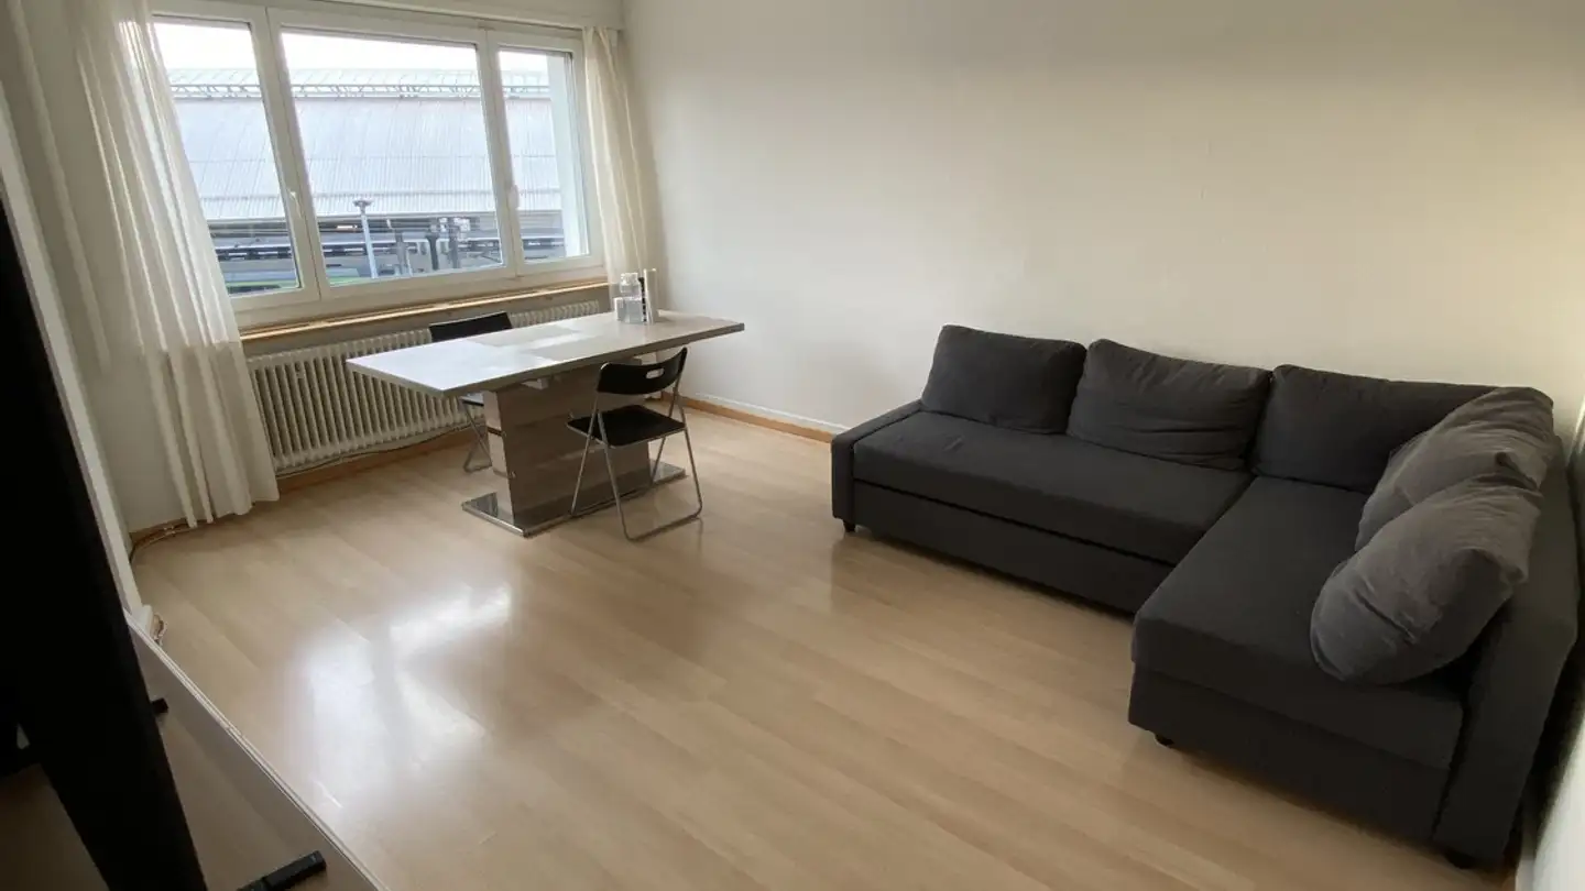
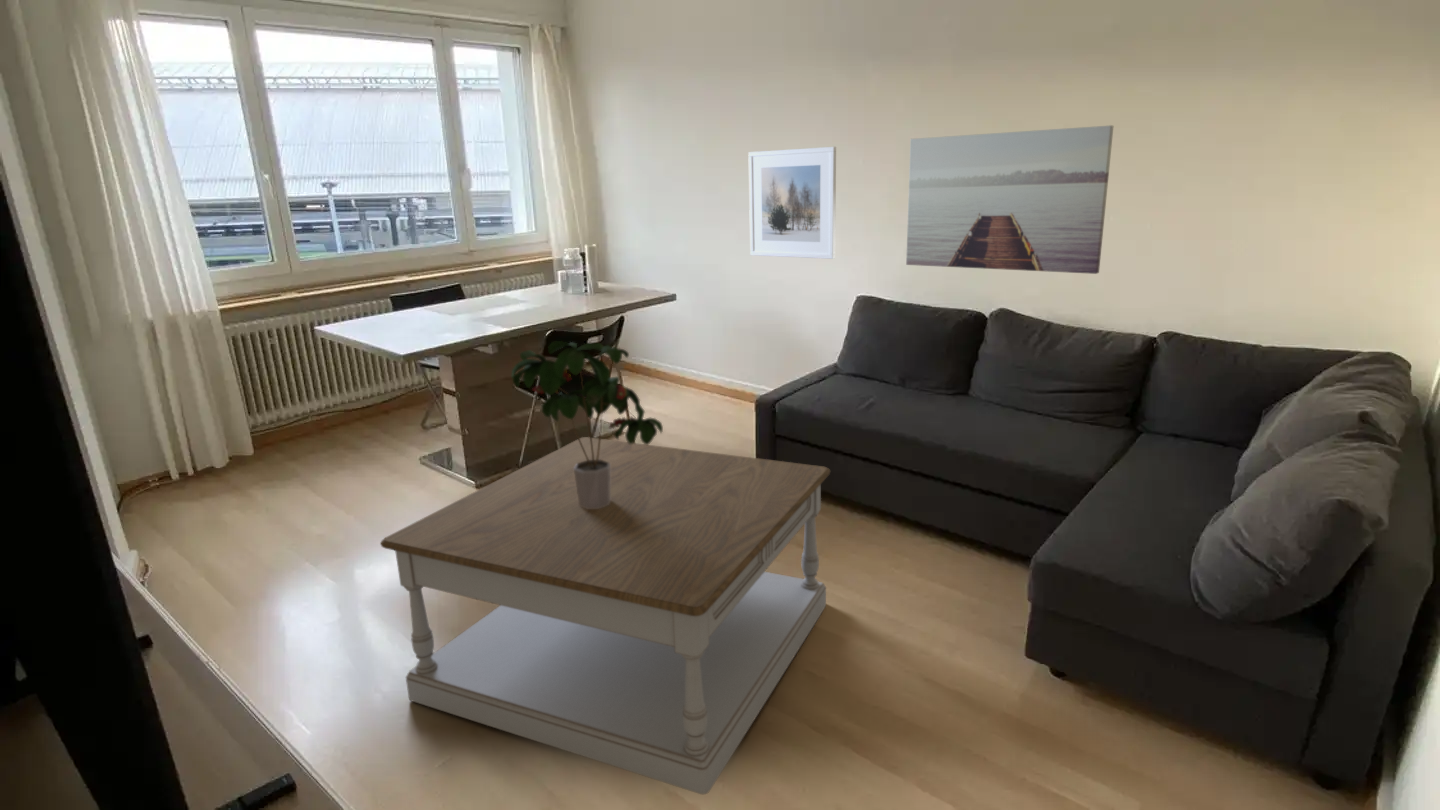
+ potted plant (588, 425)
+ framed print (790, 204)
+ wall art (999, 202)
+ coffee table (630, 575)
